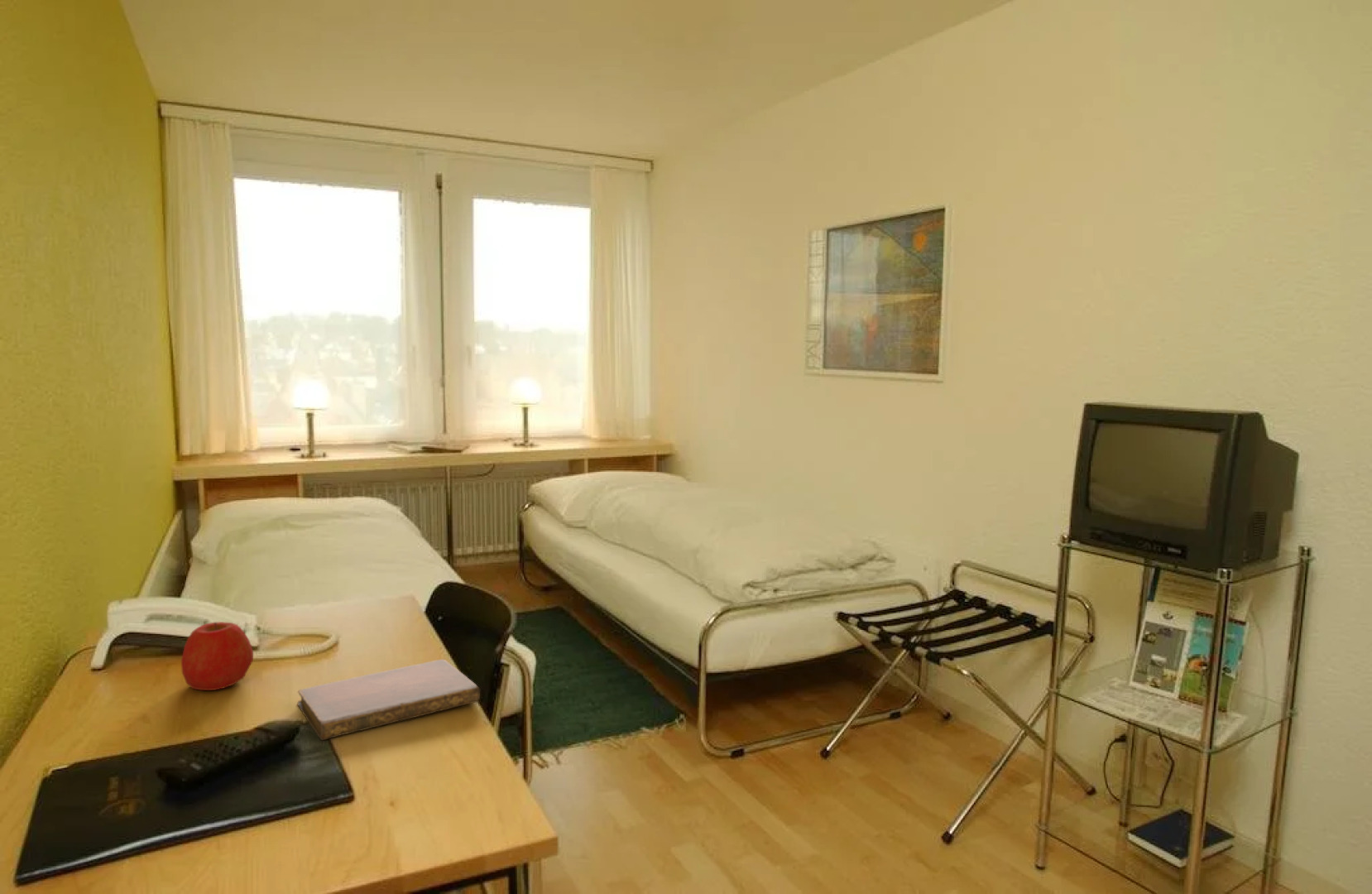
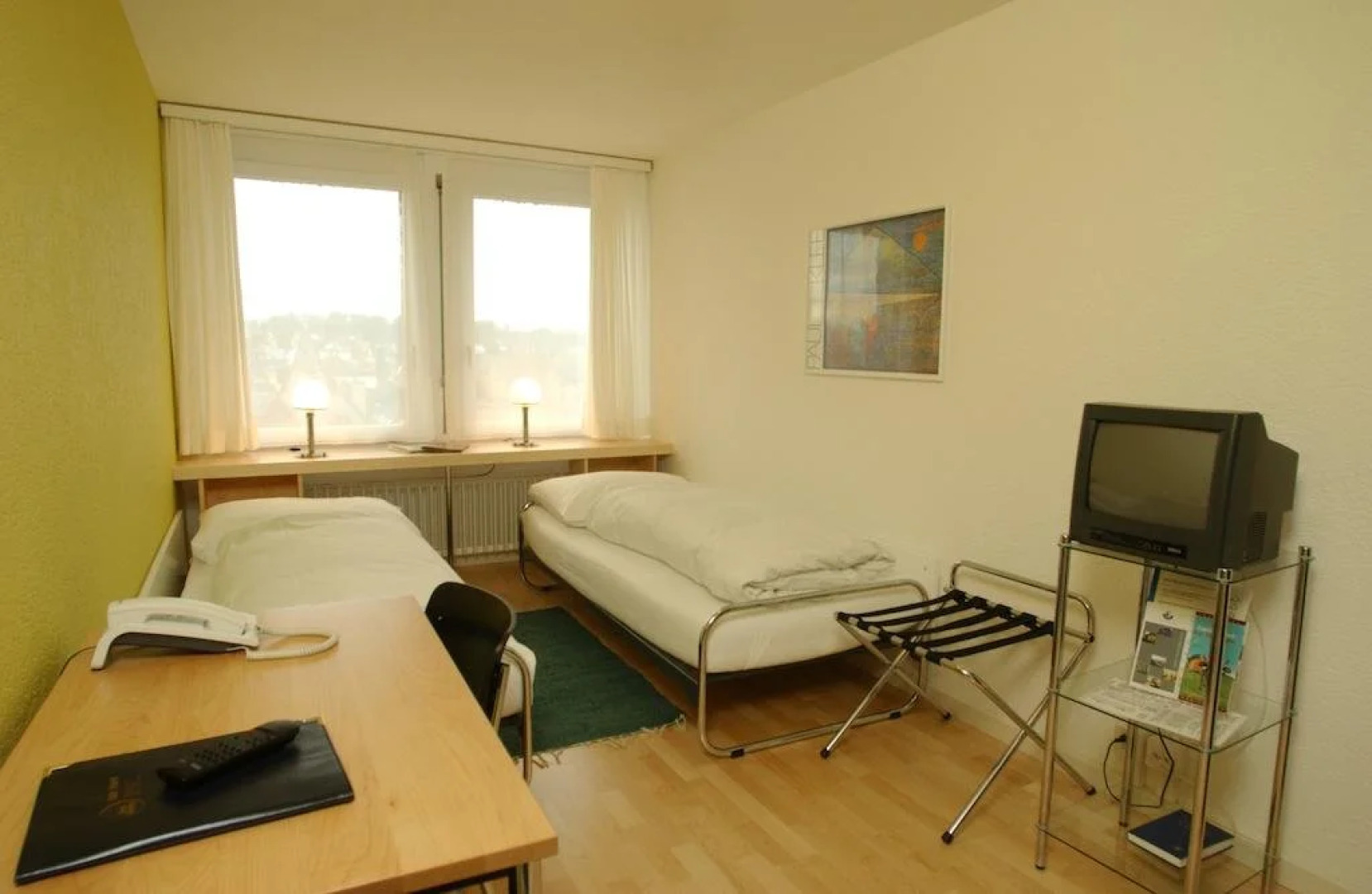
- apple (217, 652)
- notebook (389, 695)
